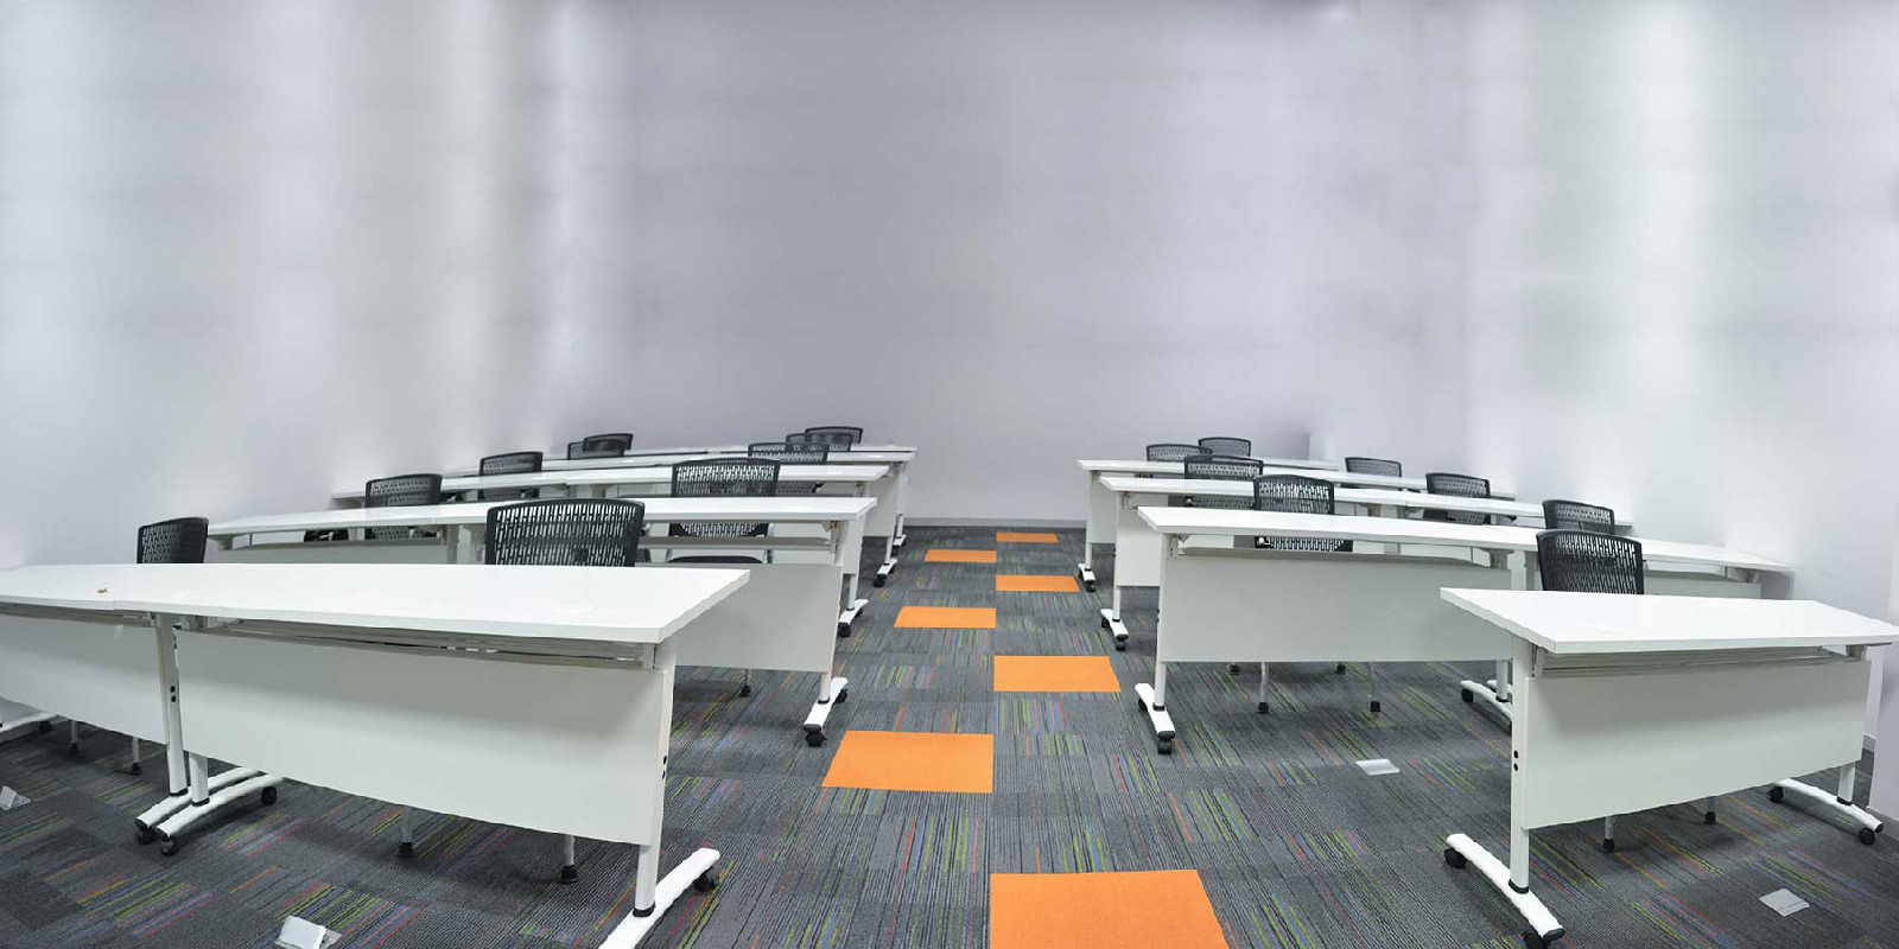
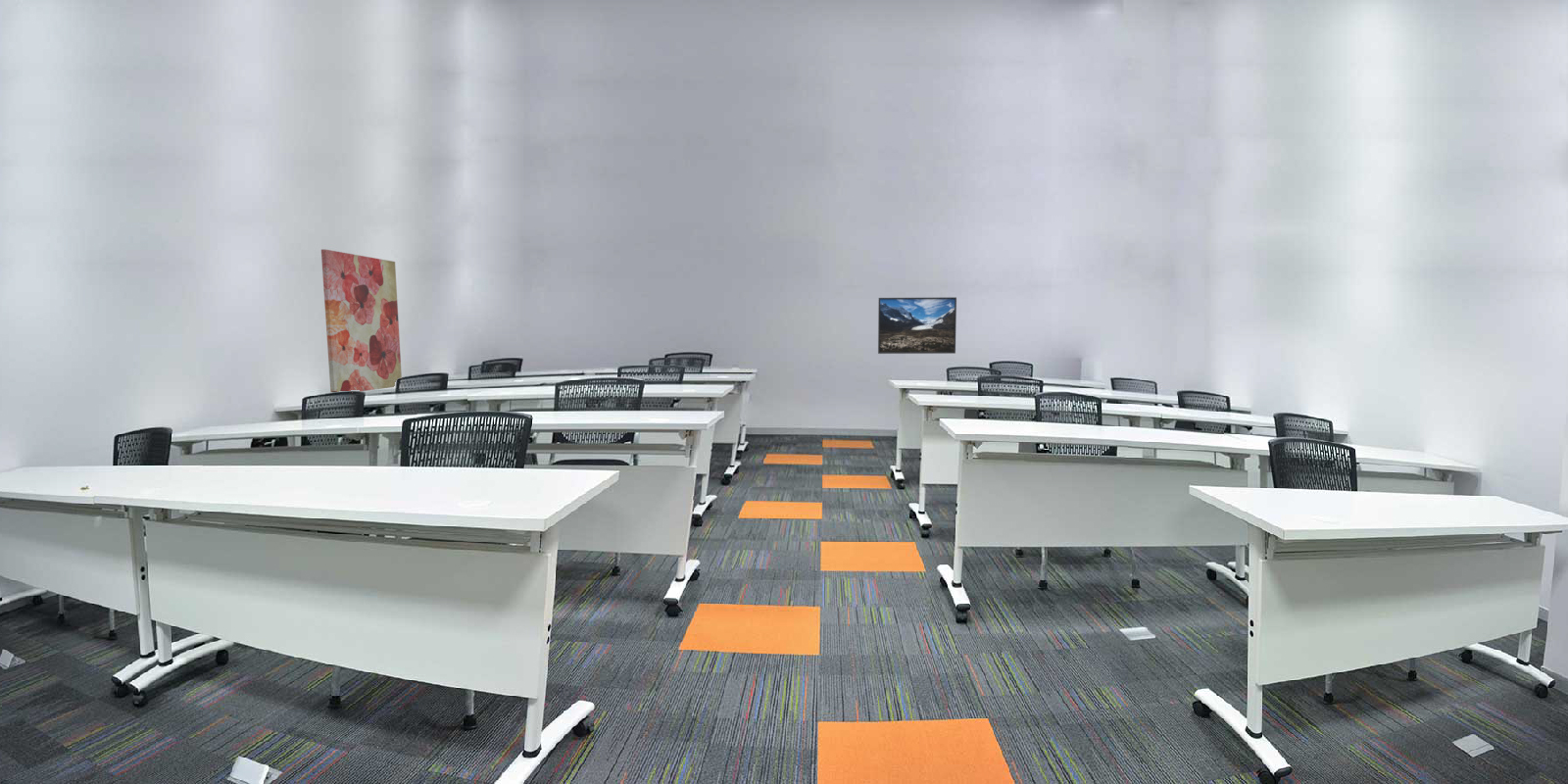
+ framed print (916, 325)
+ wall art (365, 323)
